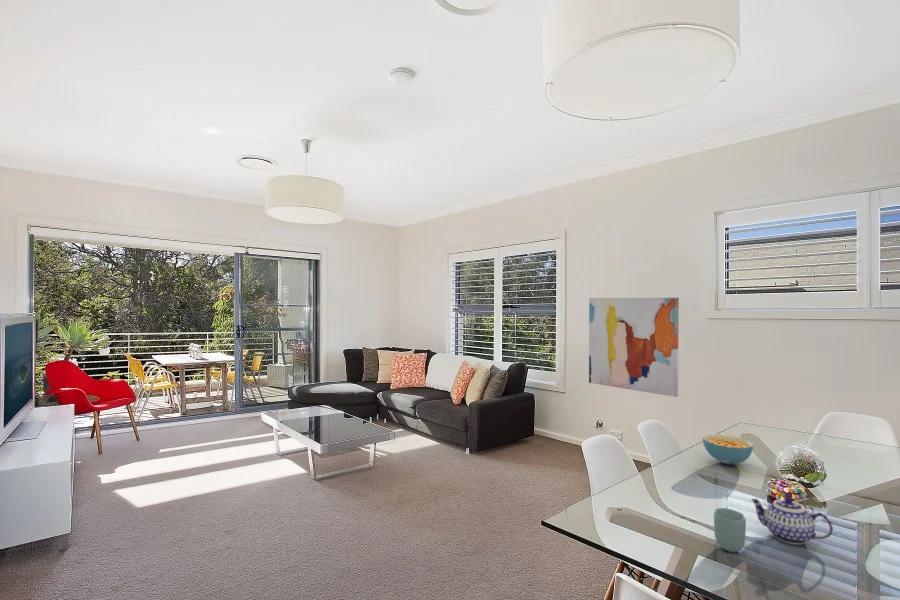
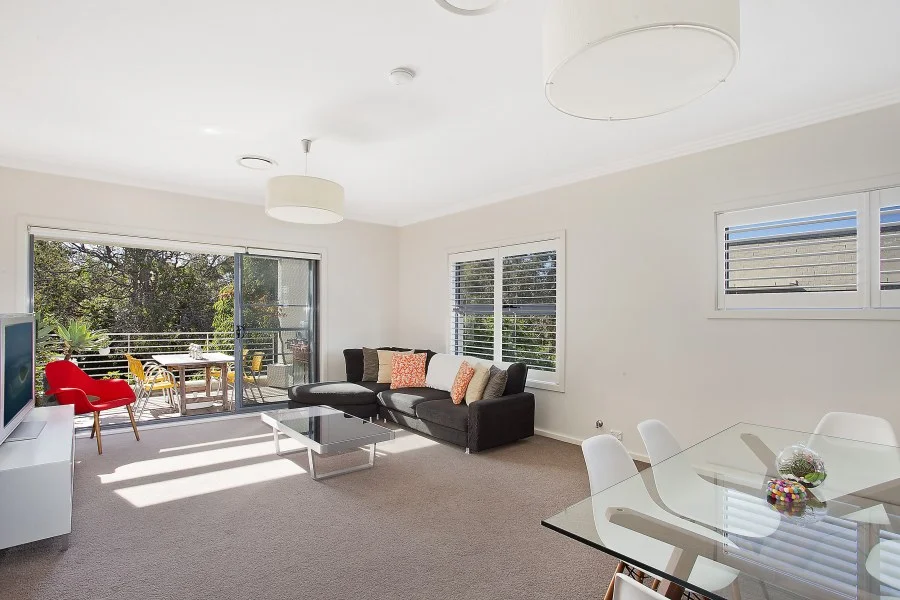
- cup (729, 531)
- cereal bowl (727, 451)
- teapot (789, 518)
- wall art (630, 343)
